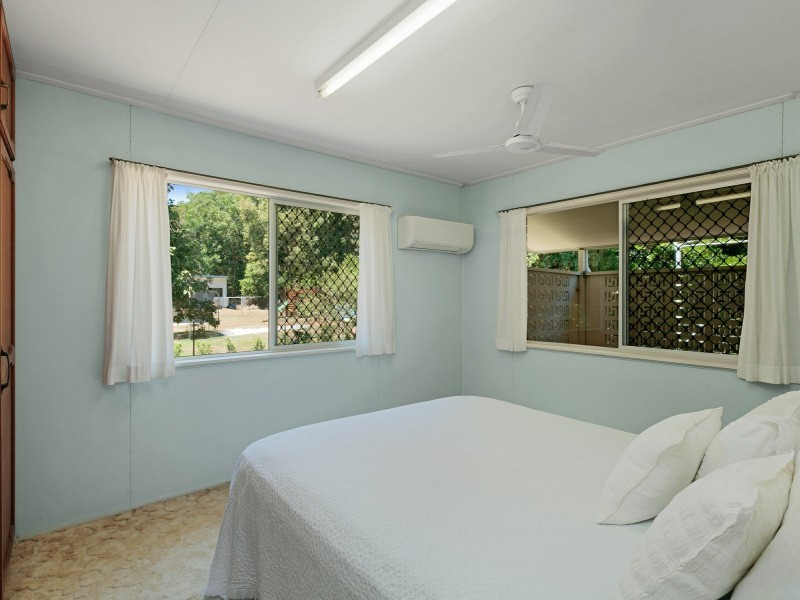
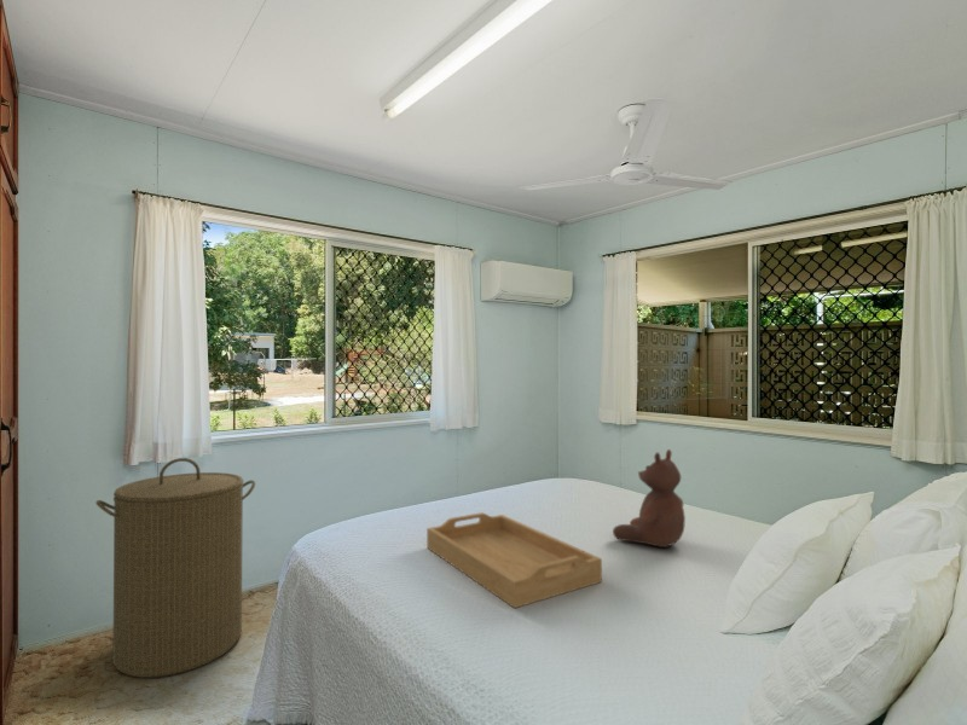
+ stuffed bear (649, 494)
+ laundry hamper (181, 551)
+ serving tray (506, 549)
